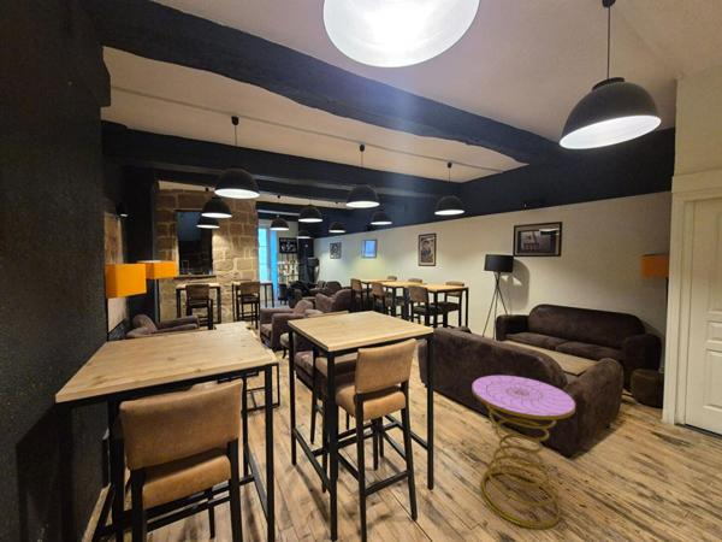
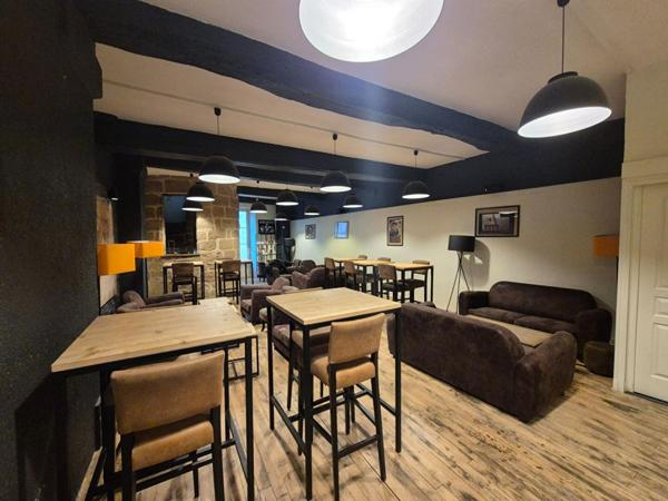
- side table (519, 446)
